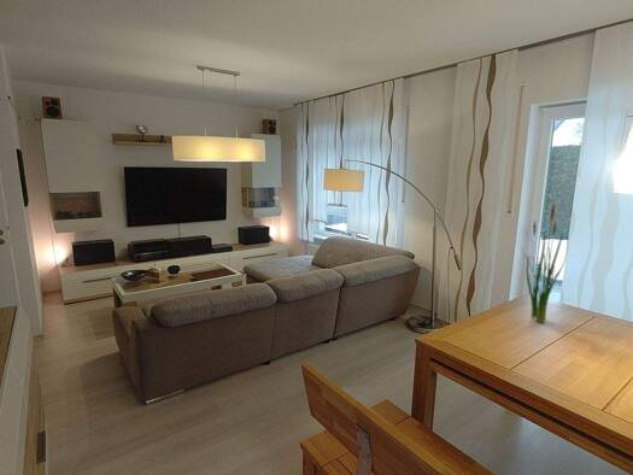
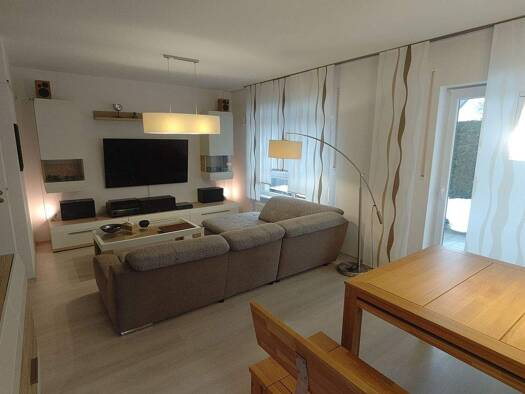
- plant (541, 262)
